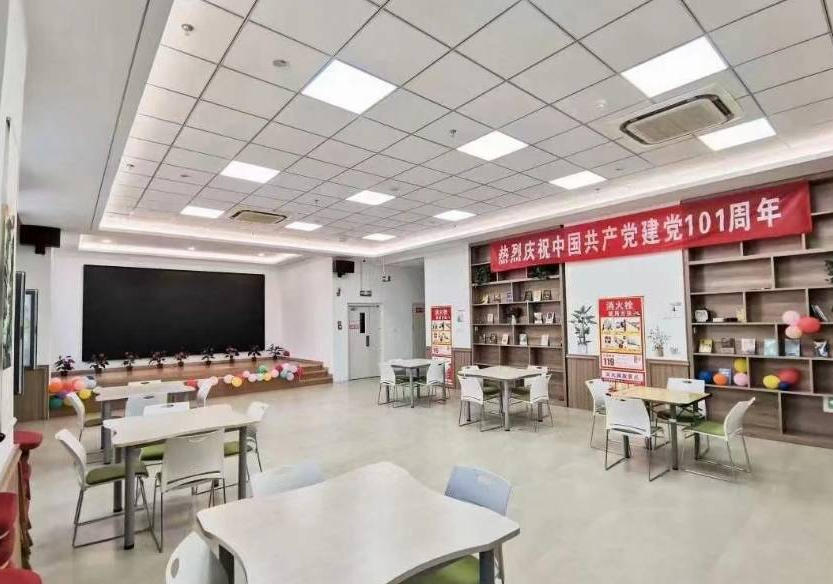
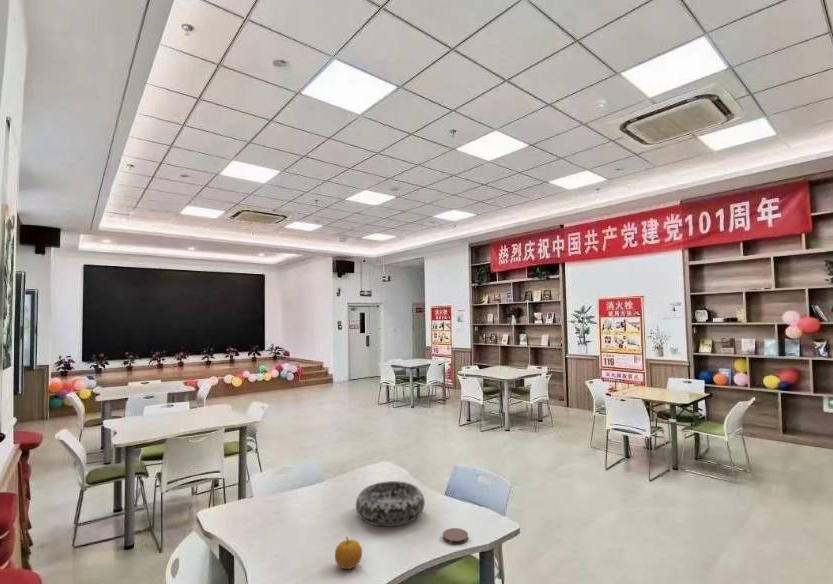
+ coaster (455, 535)
+ decorative bowl (390, 503)
+ fruit (348, 550)
